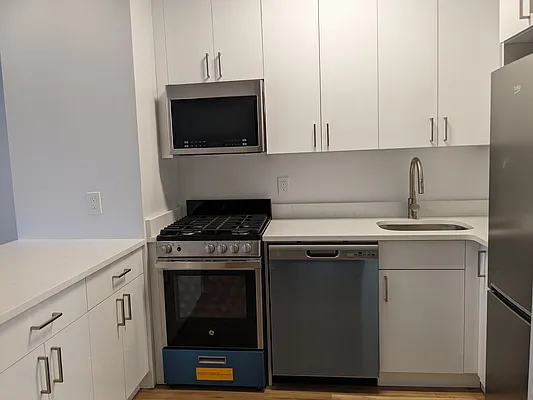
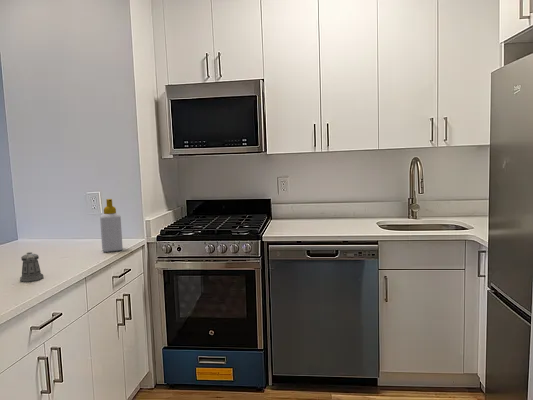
+ pepper shaker (30, 266)
+ soap bottle (110, 224)
